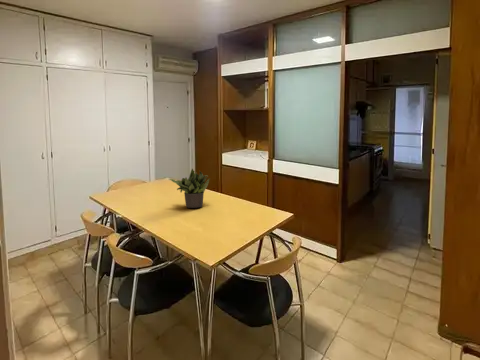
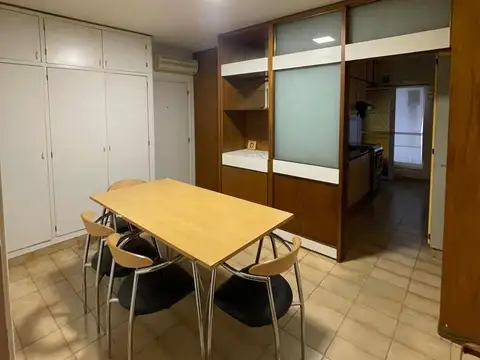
- potted plant (189, 187)
